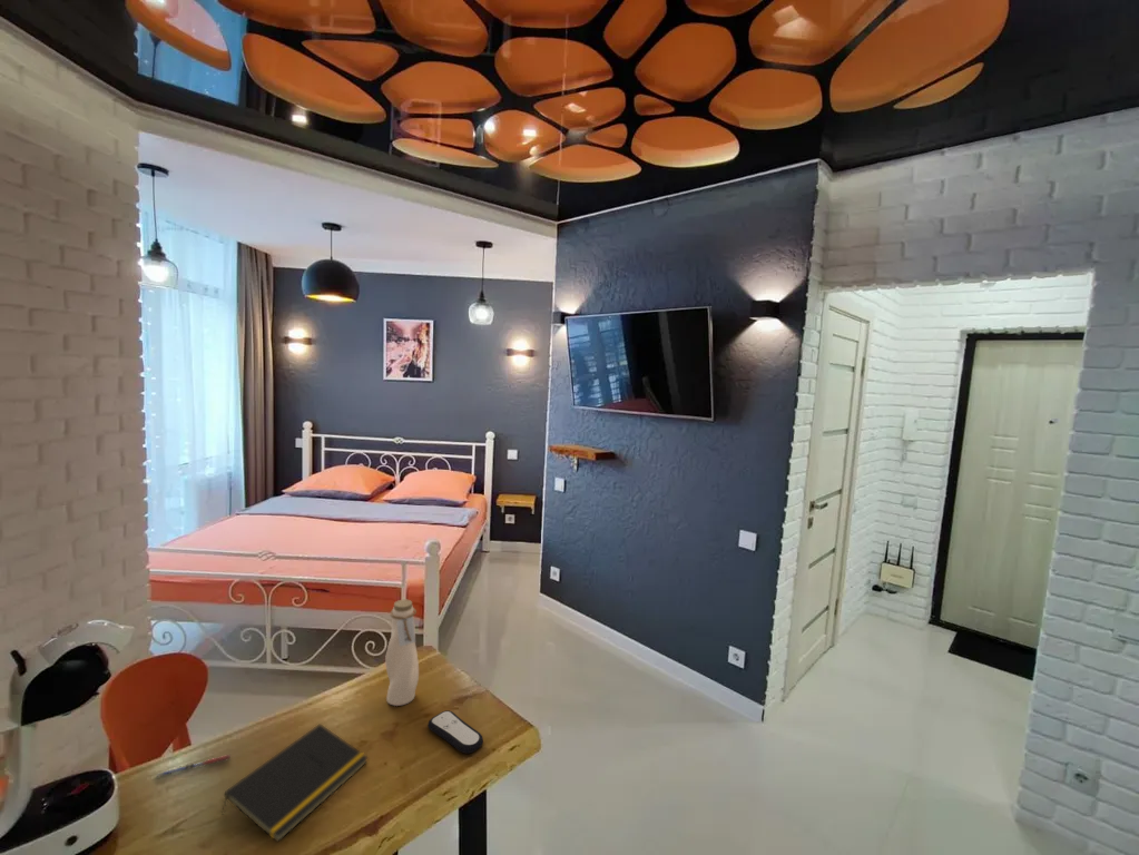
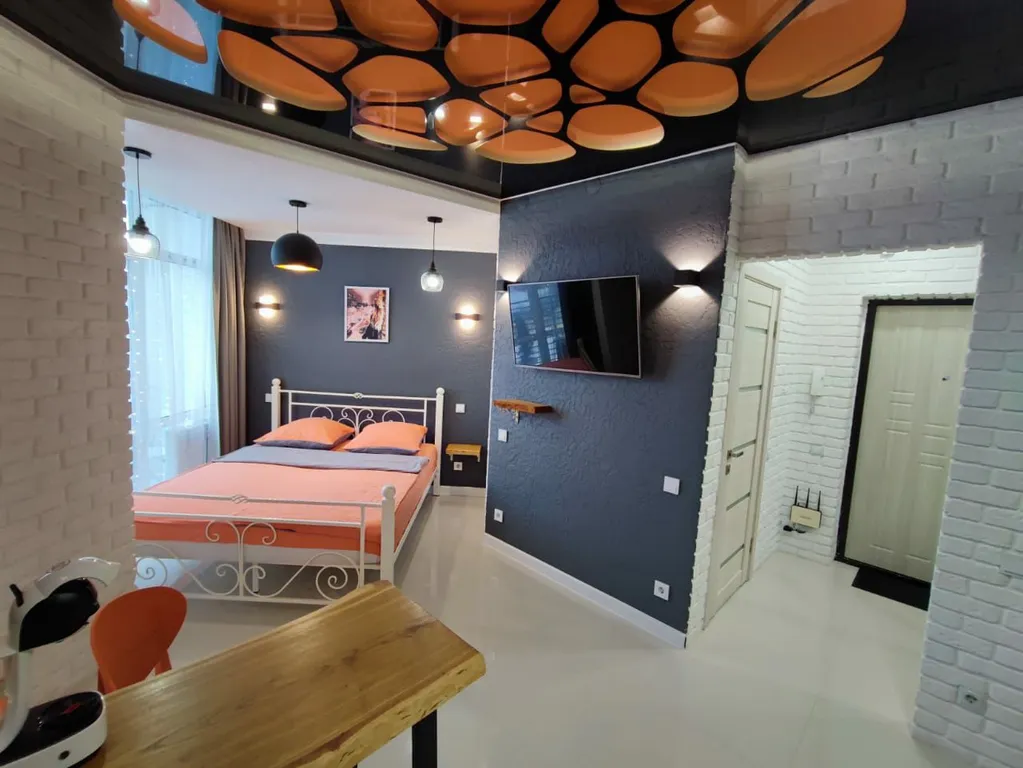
- pen (194, 765)
- water bottle (403, 651)
- remote control (455, 730)
- notepad (301, 775)
